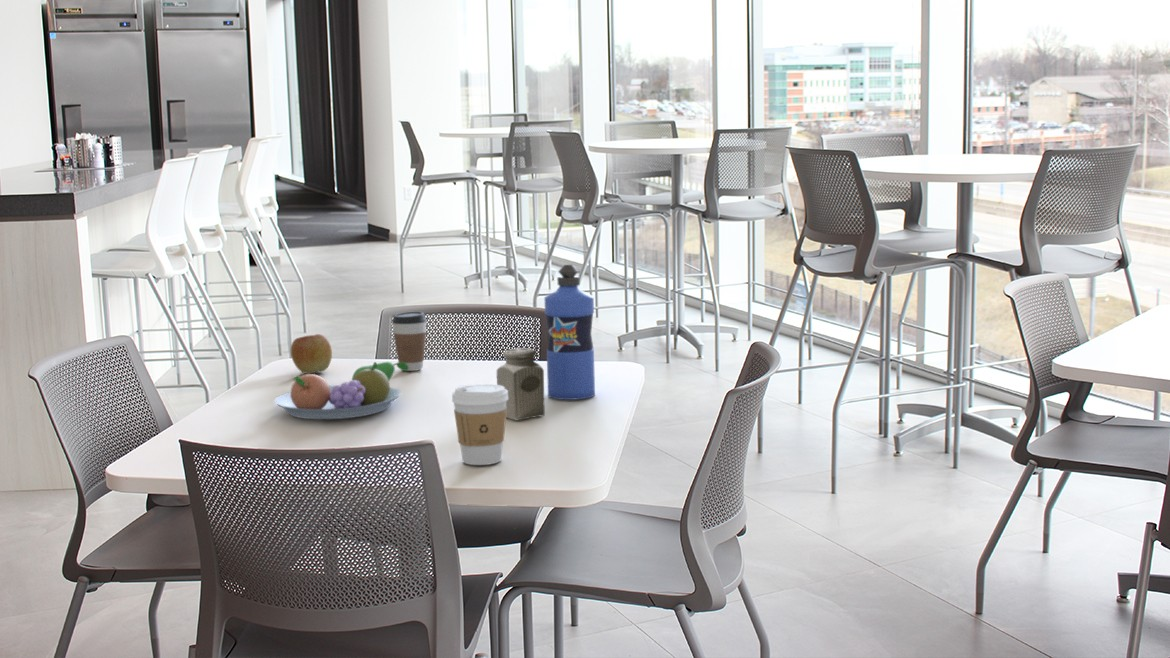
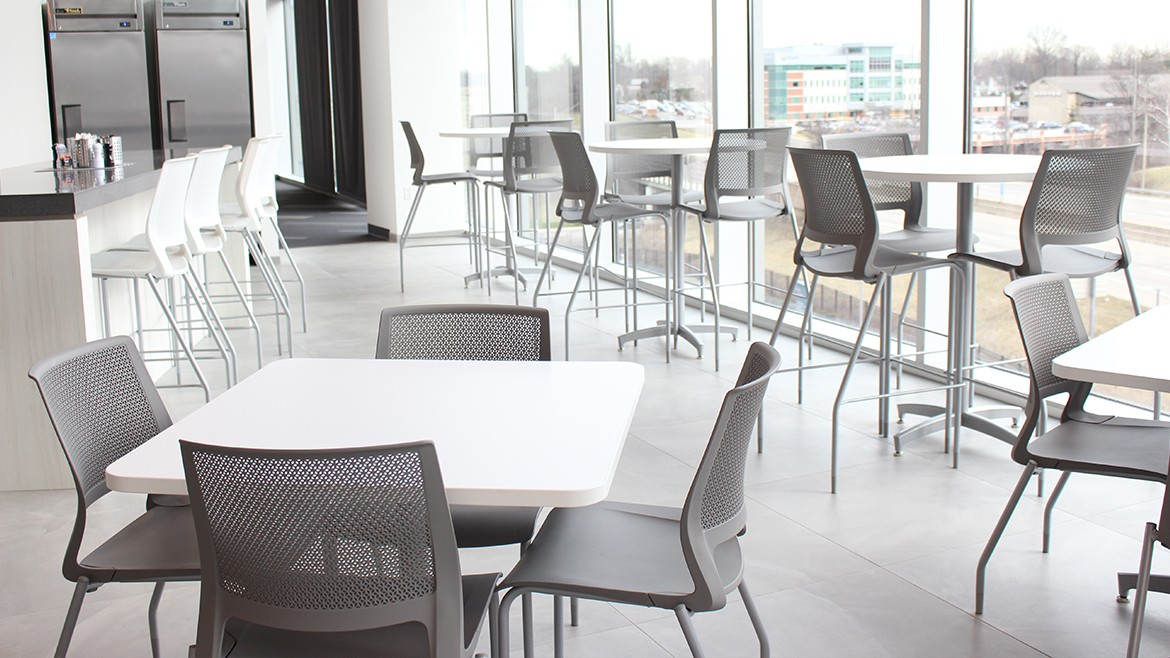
- fruit bowl (343, 384)
- coffee cup (410, 341)
- water bottle (569, 330)
- apple (311, 353)
- salt shaker (520, 382)
- coffee cup (481, 422)
